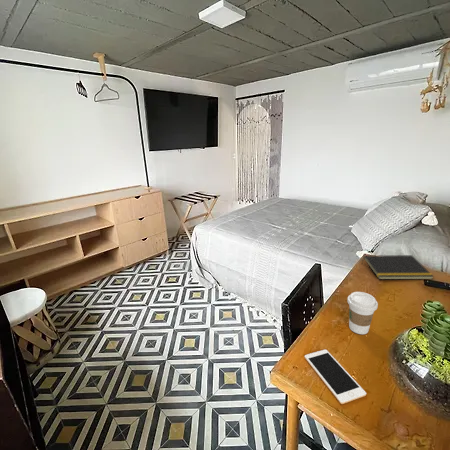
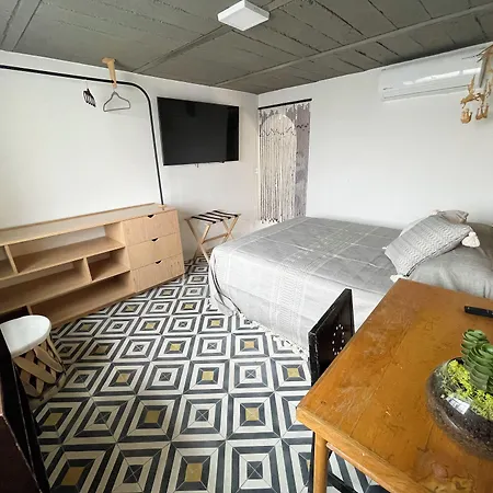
- notepad (396, 266)
- coffee cup (360, 313)
- cell phone (332, 373)
